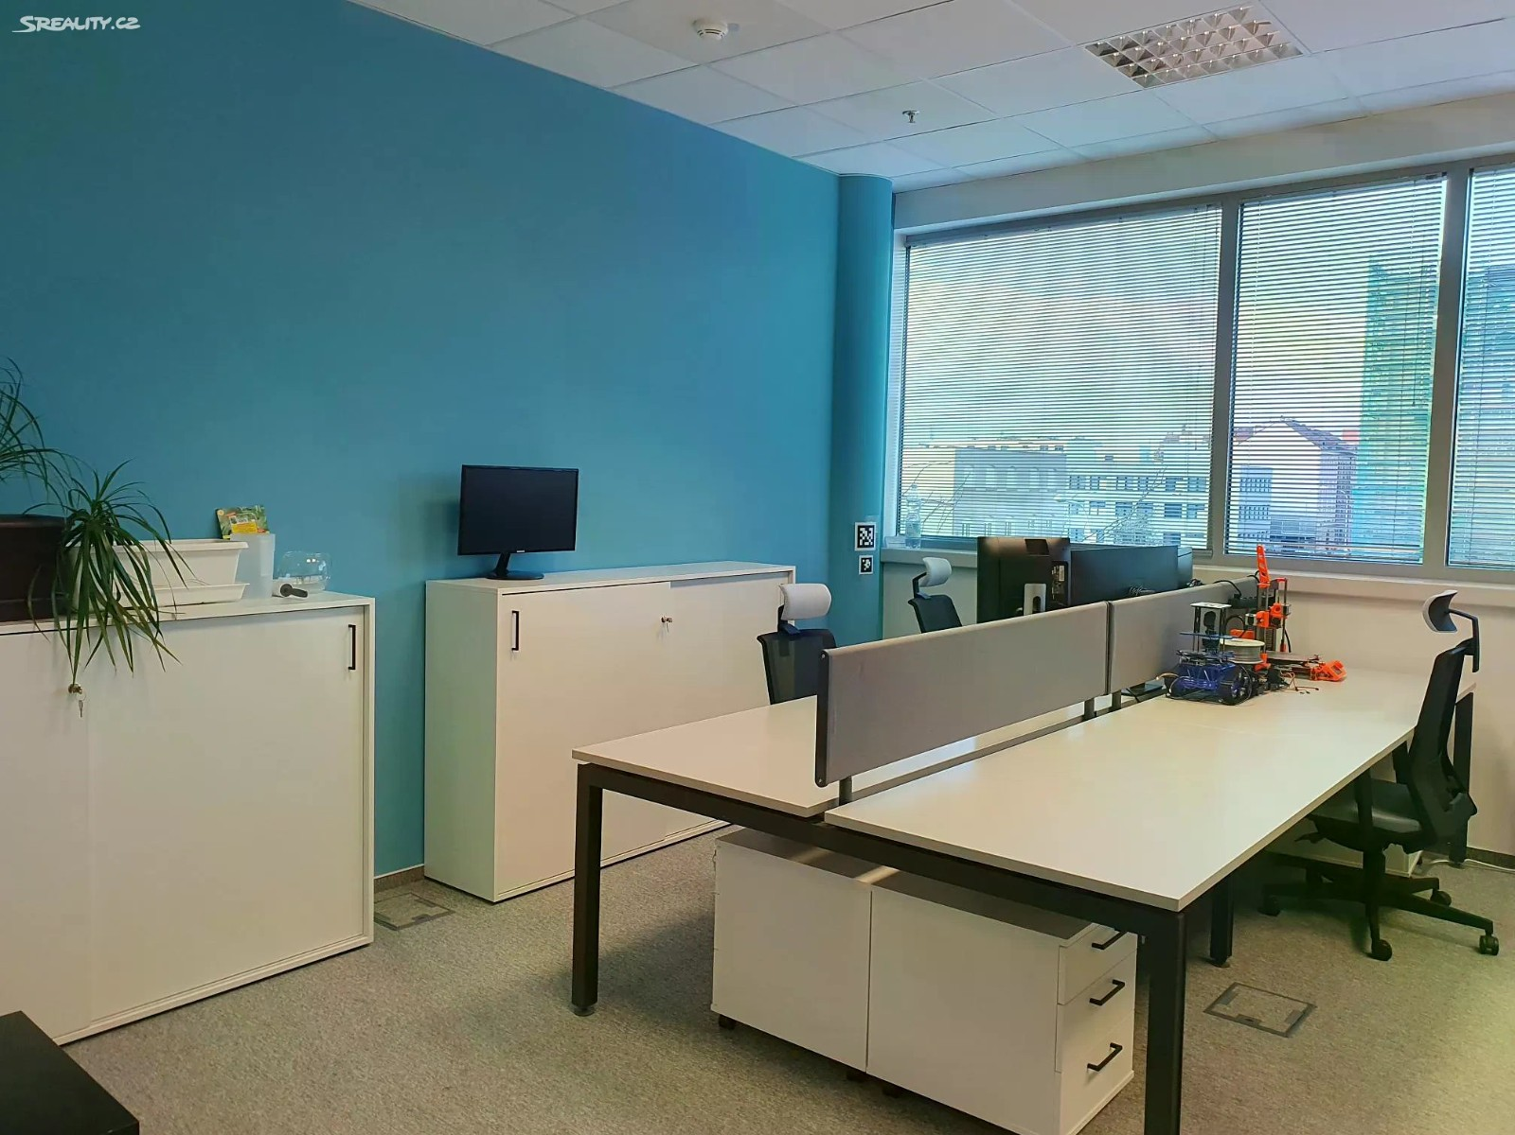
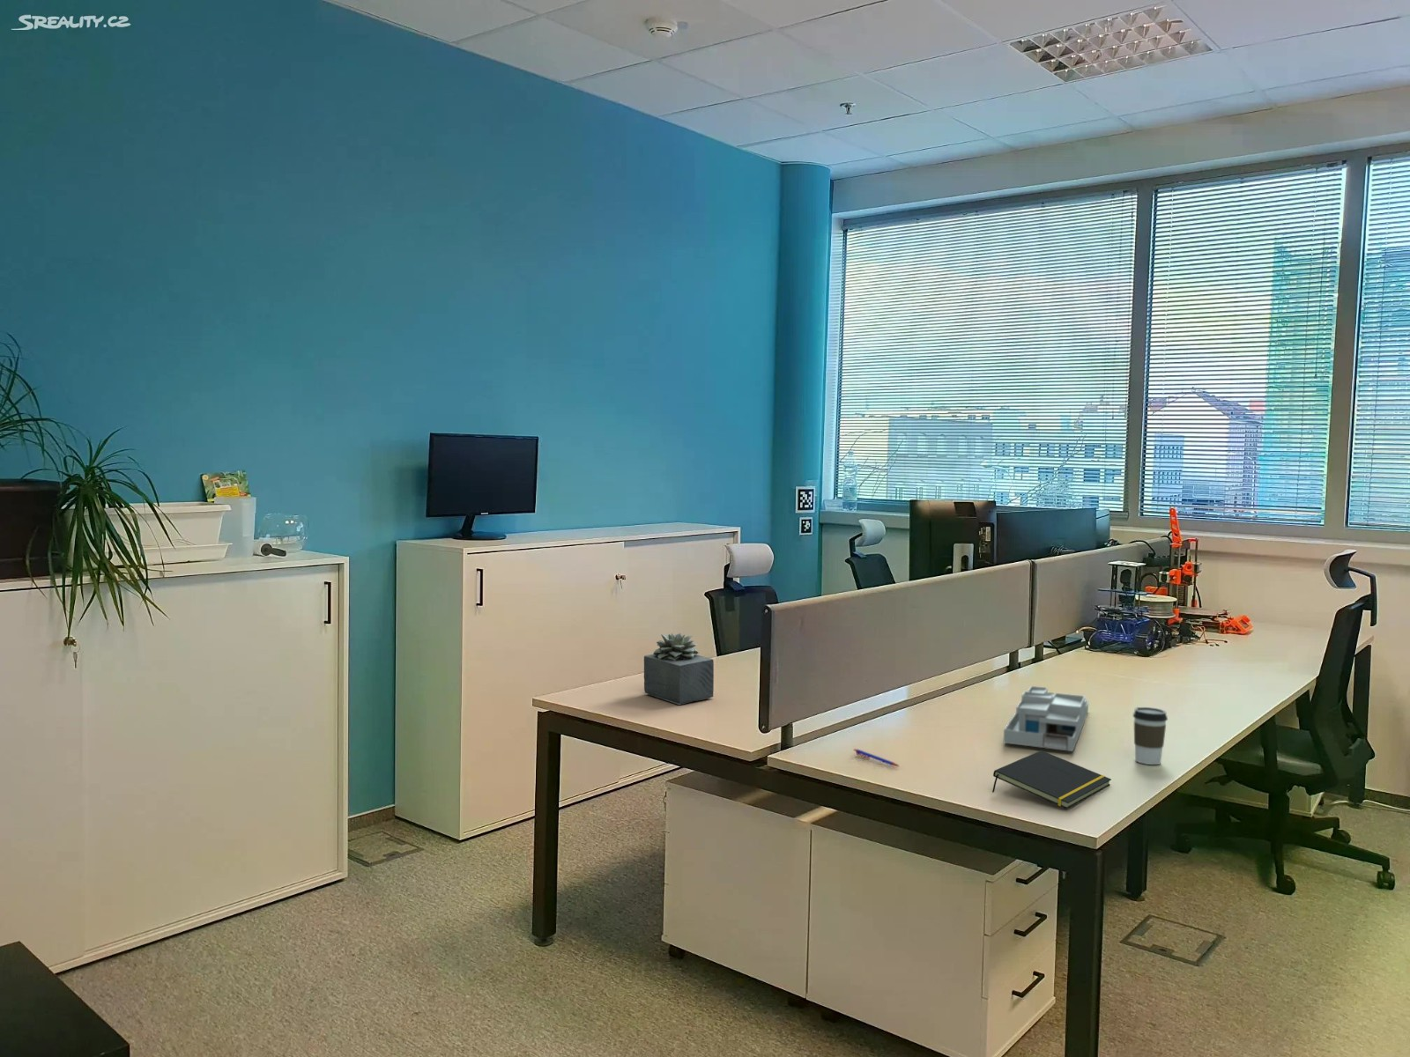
+ succulent plant (678, 664)
+ coffee cup (1148, 735)
+ desk organizer (1049, 711)
+ notepad (1054, 777)
+ pen (876, 757)
